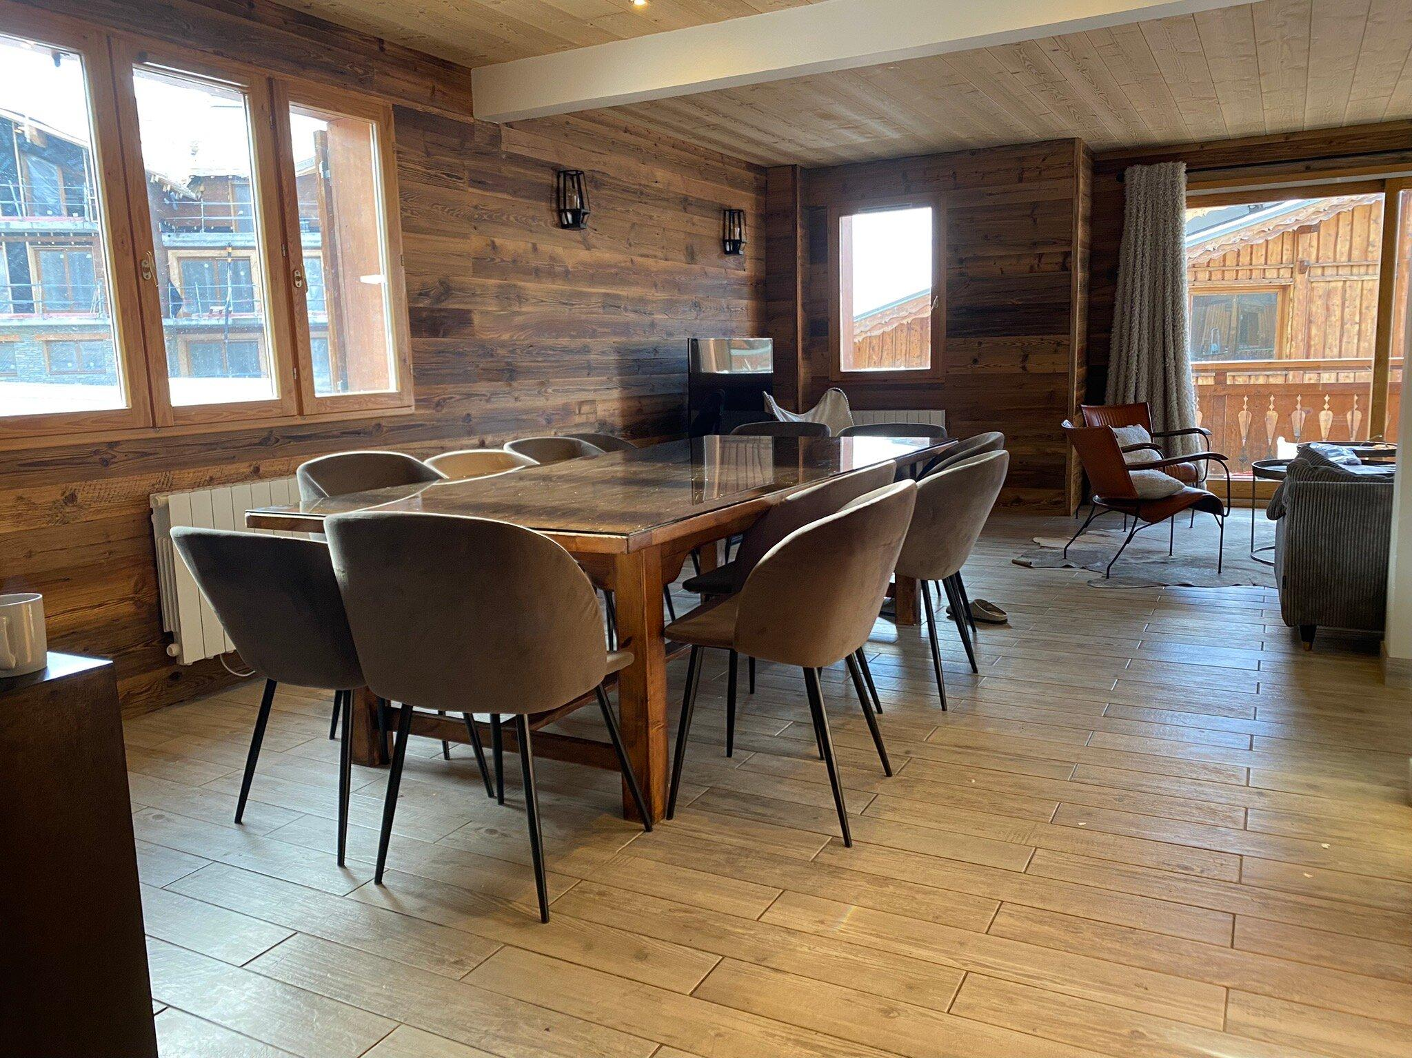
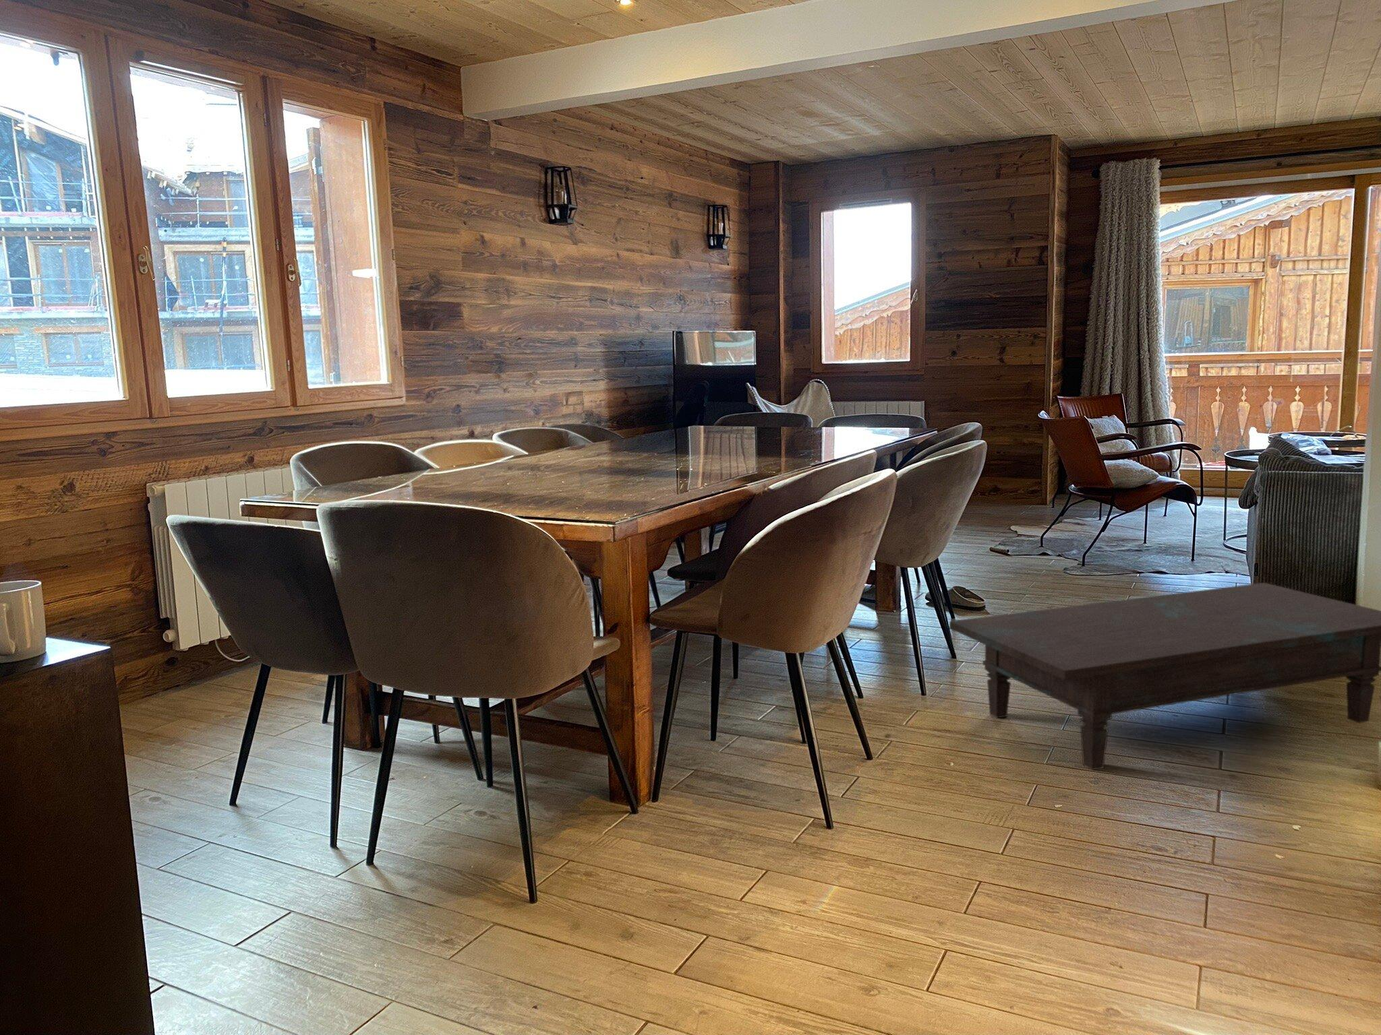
+ coffee table (1175, 669)
